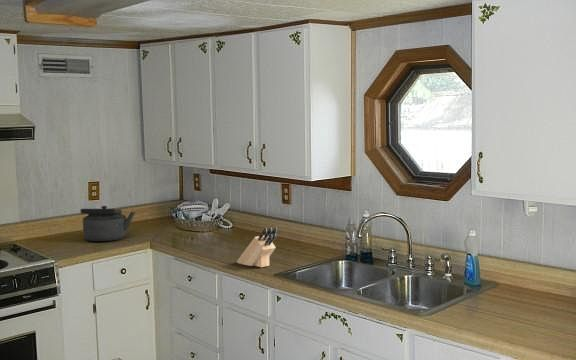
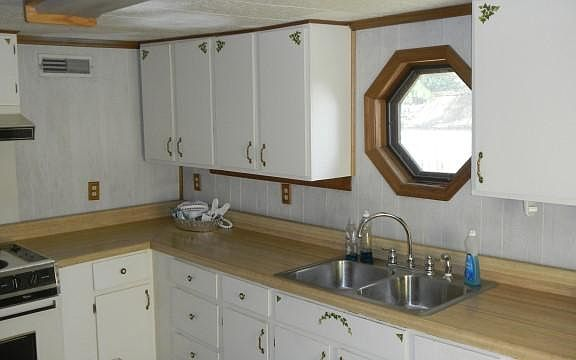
- knife block (258, 245)
- kettle (105, 222)
